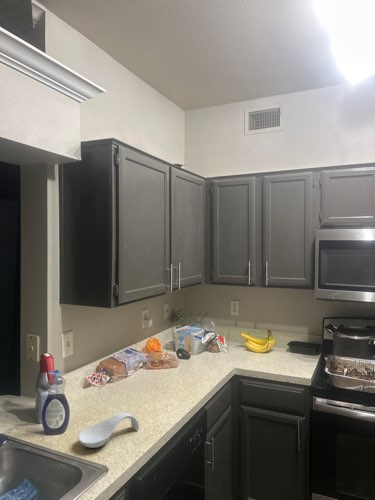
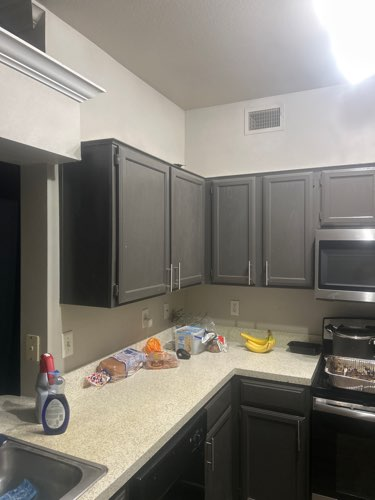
- spoon rest (109, 428)
